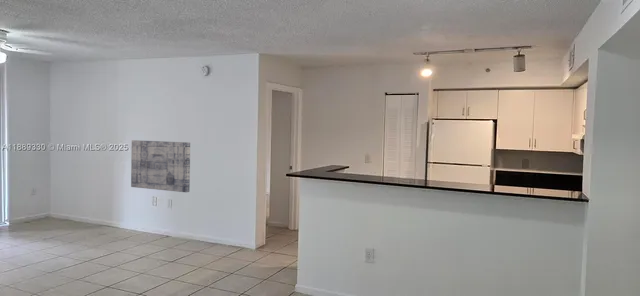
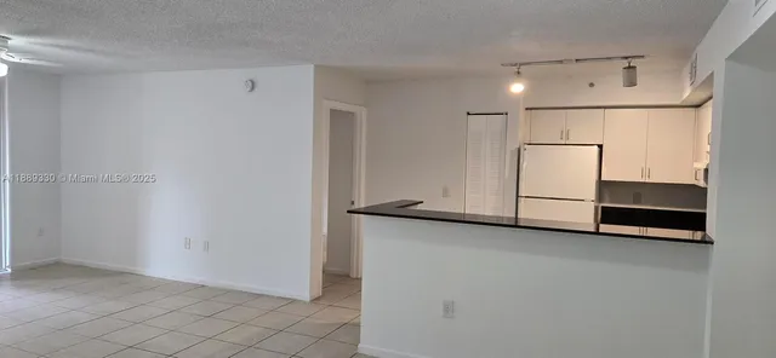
- wall art (159, 165)
